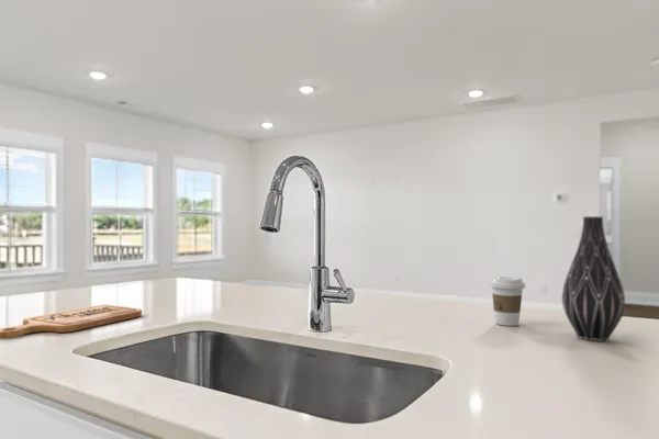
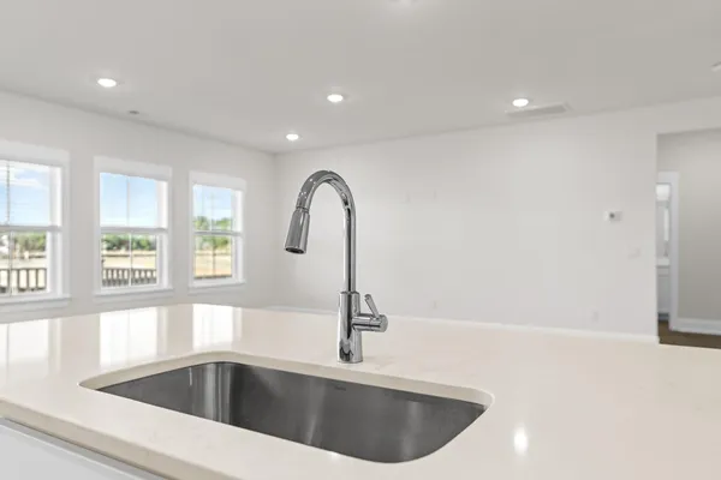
- coffee cup (506, 300)
- cutting board (68, 320)
- vase (592, 277)
